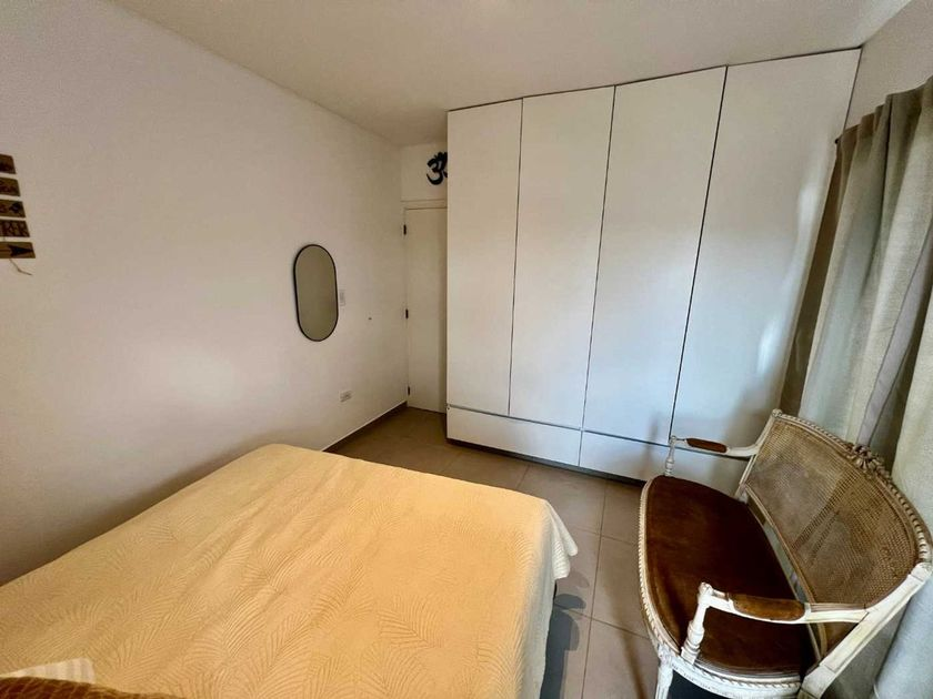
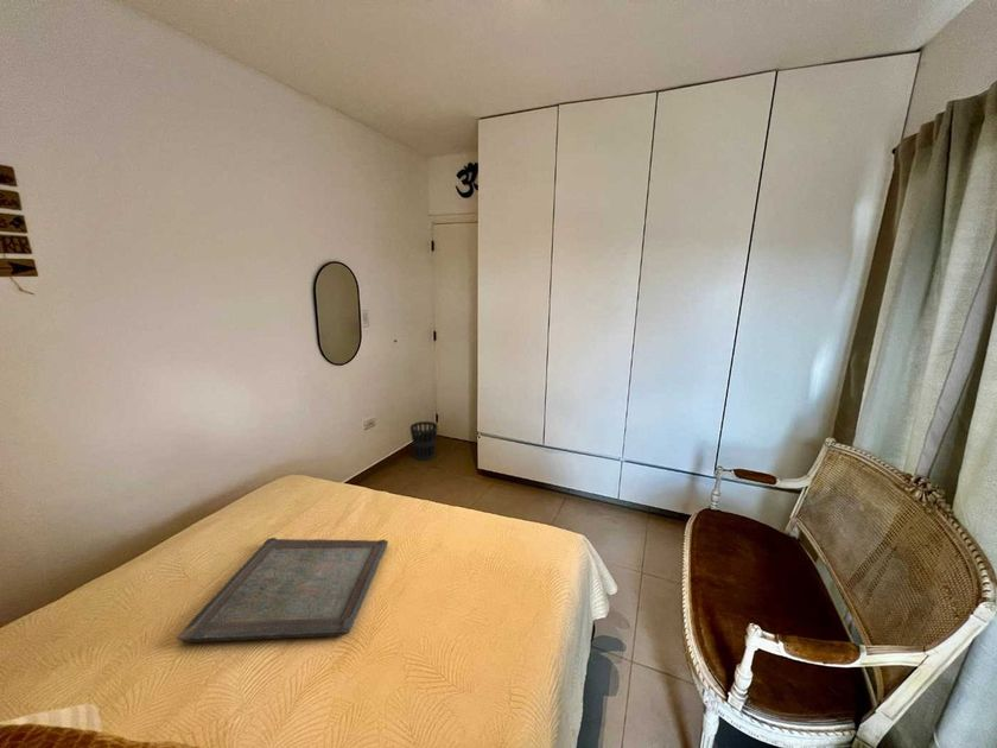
+ wastebasket (423, 440)
+ serving tray (300, 582)
